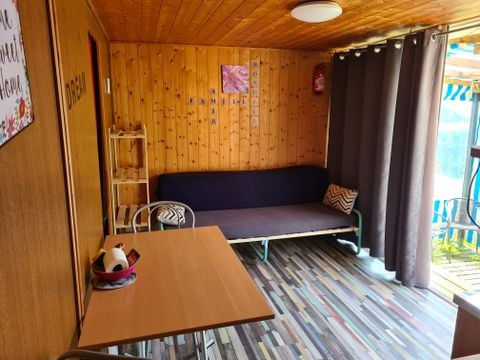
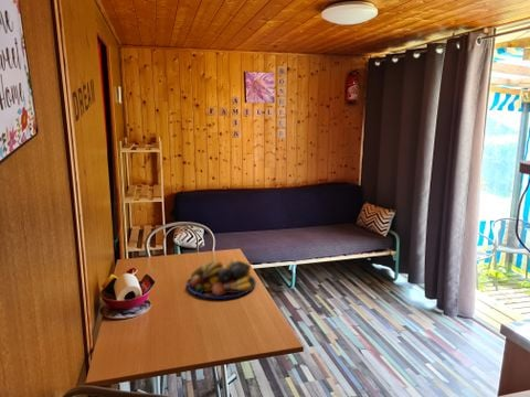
+ fruit bowl (221, 272)
